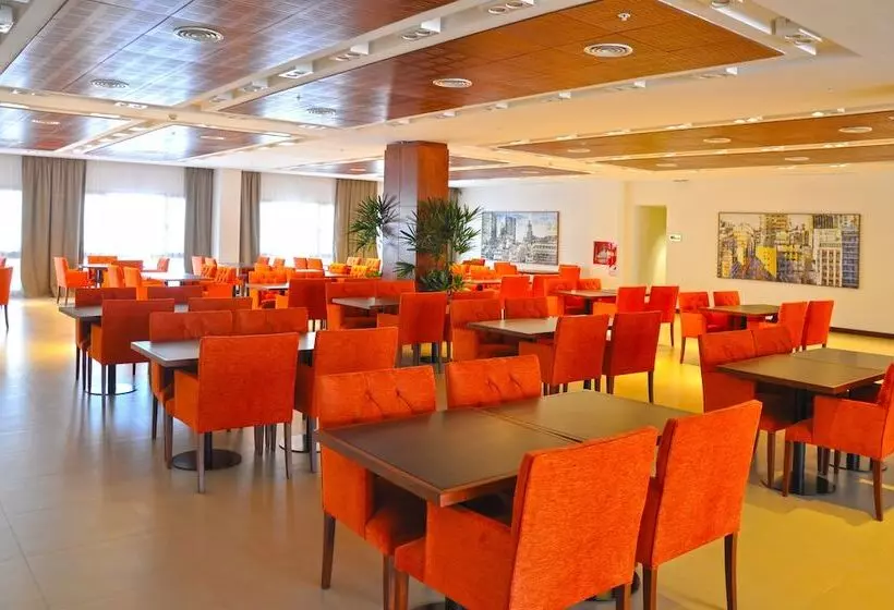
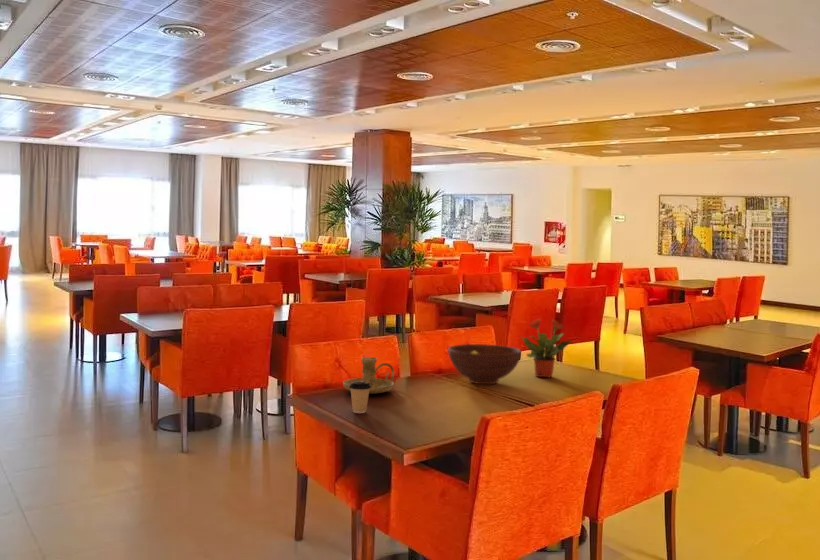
+ potted plant (545, 347)
+ coffee cup (359, 397)
+ fruit bowl (484, 365)
+ candle holder (372, 374)
